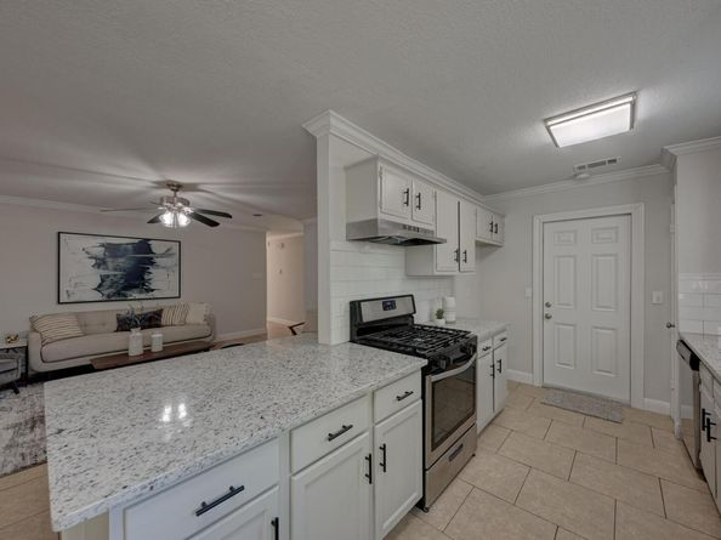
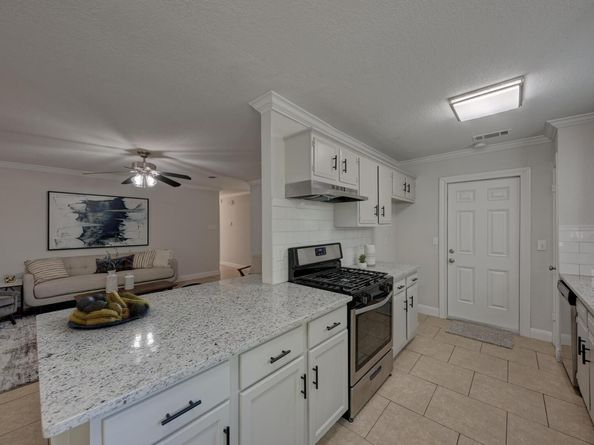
+ fruit bowl (111, 304)
